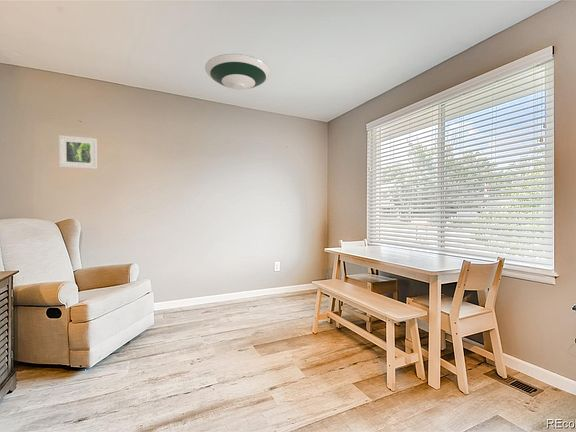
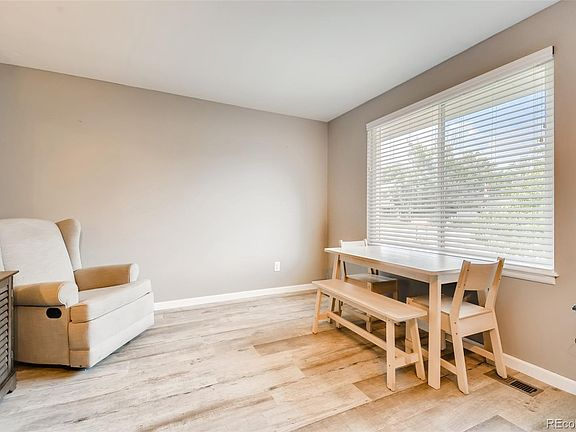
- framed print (78, 152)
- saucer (238, 79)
